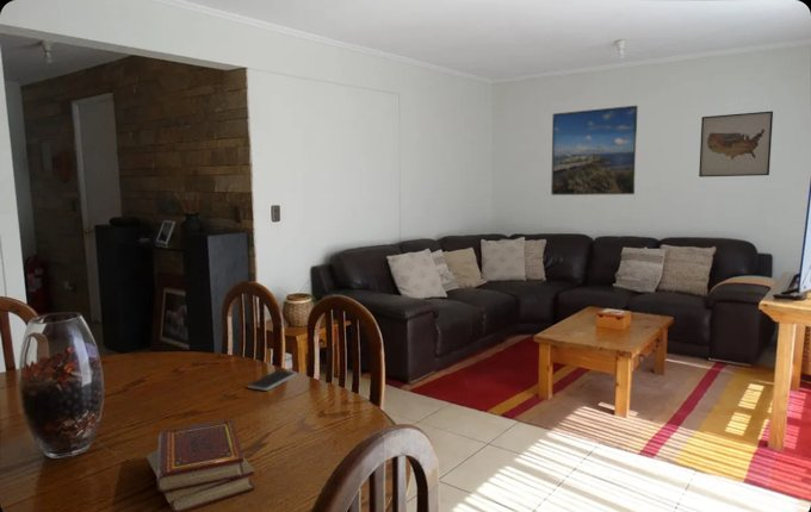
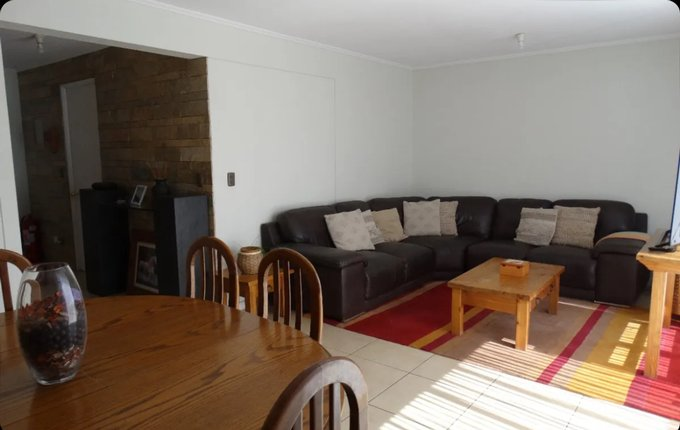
- smartphone (272, 380)
- wall art (735, 145)
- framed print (592, 152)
- book set (198, 462)
